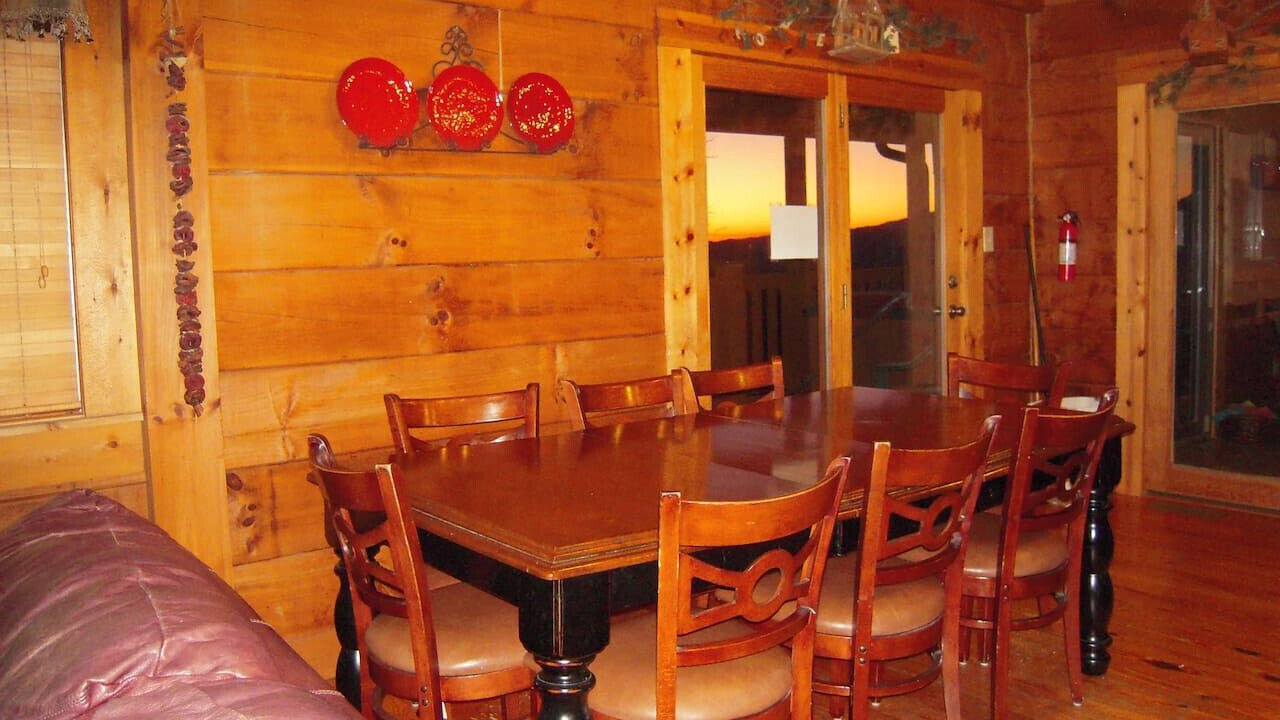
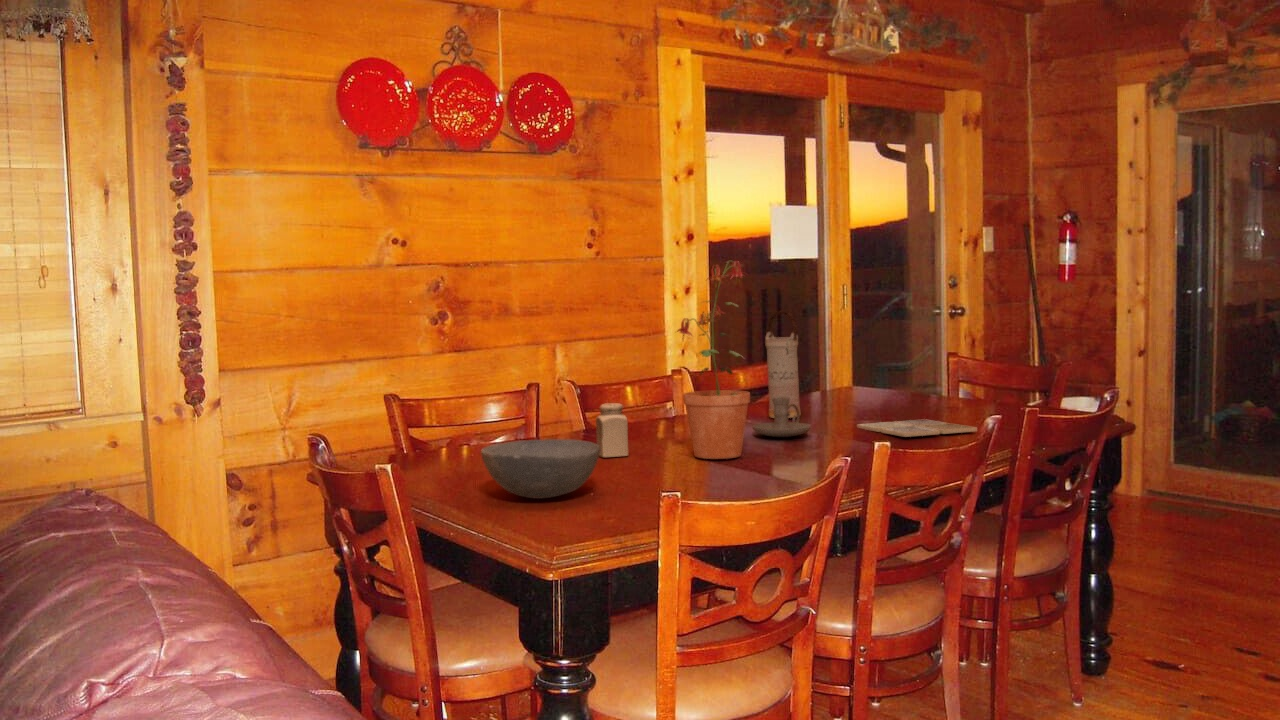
+ candle holder (784, 416)
+ salt shaker (611, 429)
+ potted plant (712, 357)
+ vase (782, 363)
+ bowl (541, 471)
+ drink coaster (915, 427)
